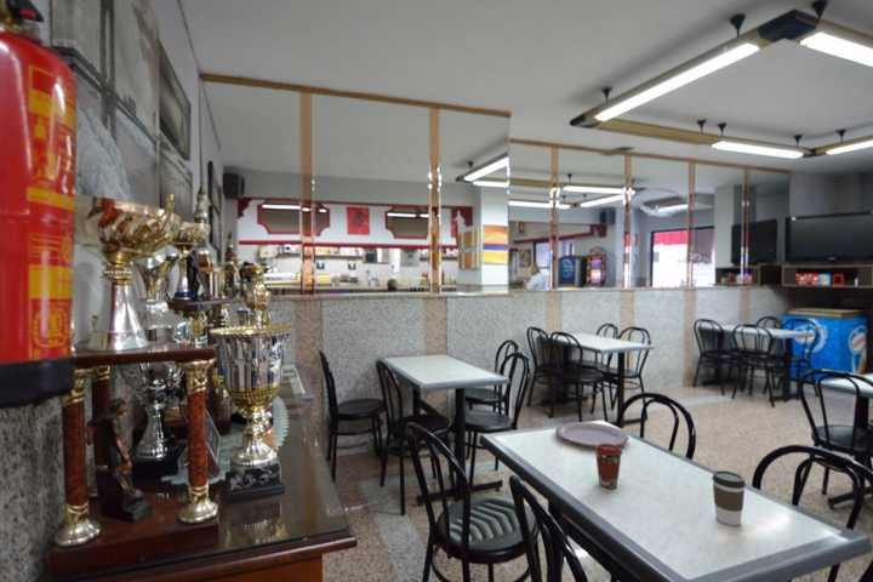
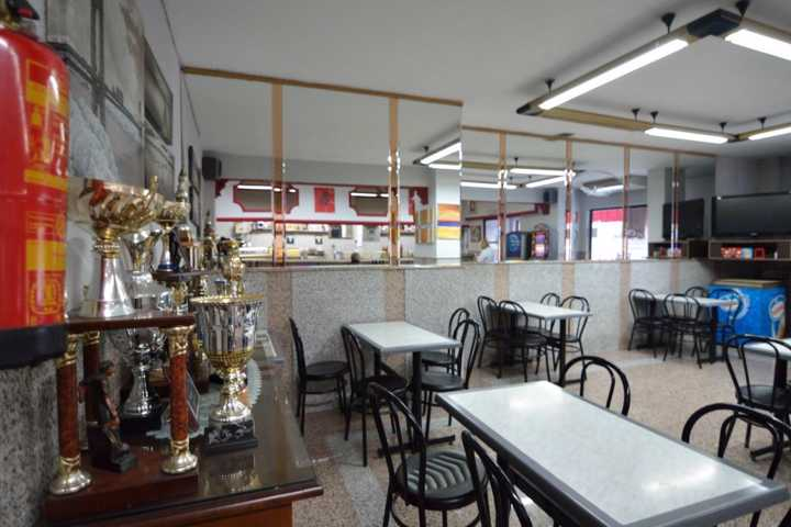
- coffee cup (728, 497)
- coffee cup (607, 466)
- plate (590, 435)
